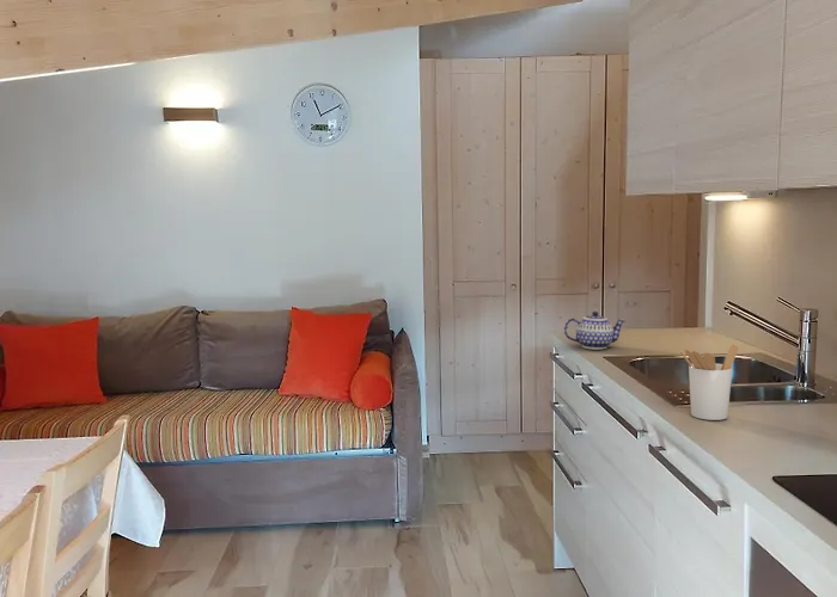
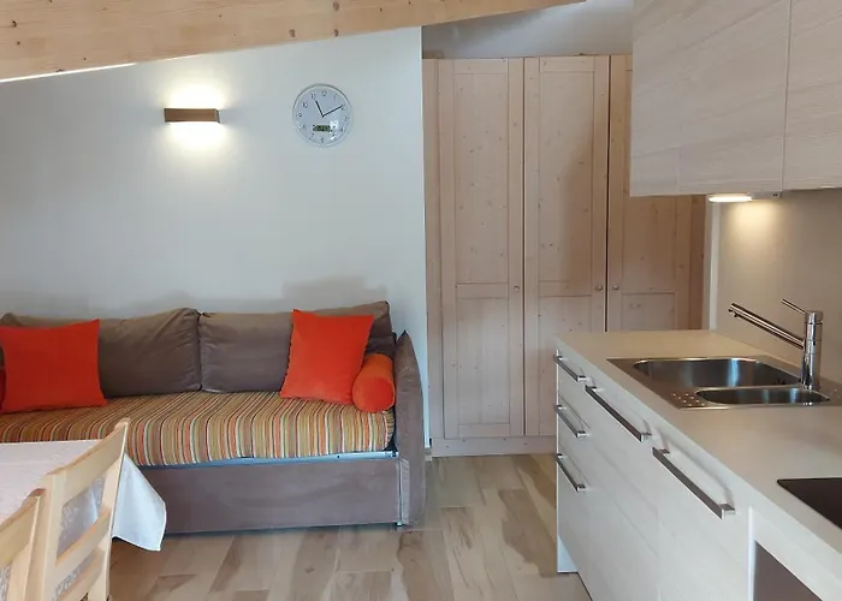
- utensil holder (707, 381)
- teapot (594, 328)
